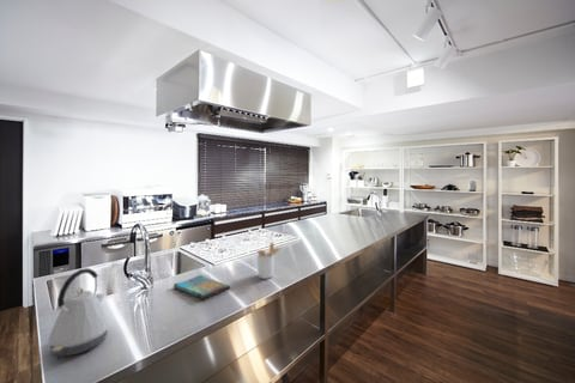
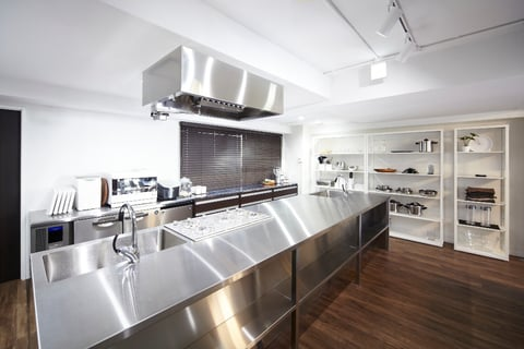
- utensil holder (268, 260)
- dish towel (201, 285)
- kettle (81, 305)
